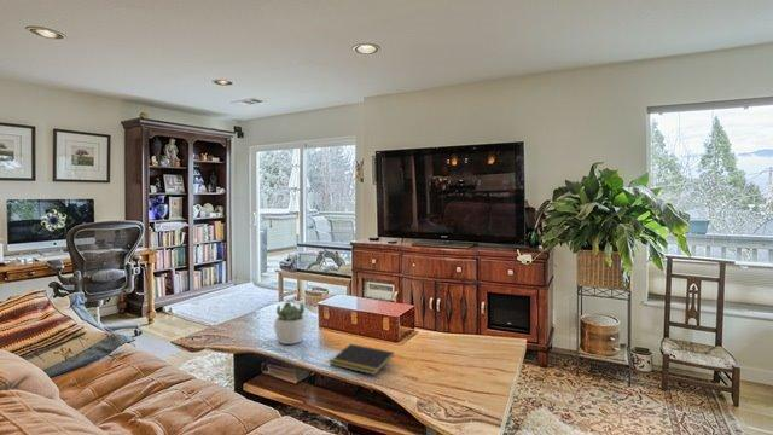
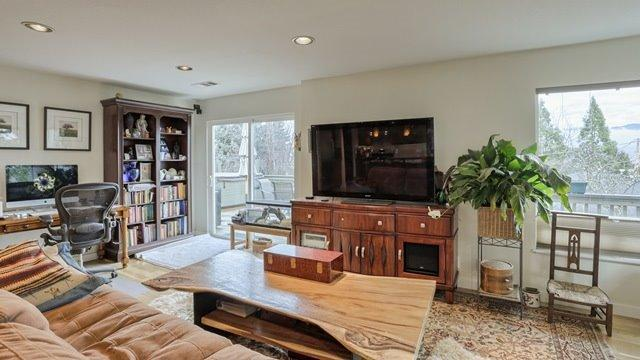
- succulent plant (290, 321)
- notepad (361, 358)
